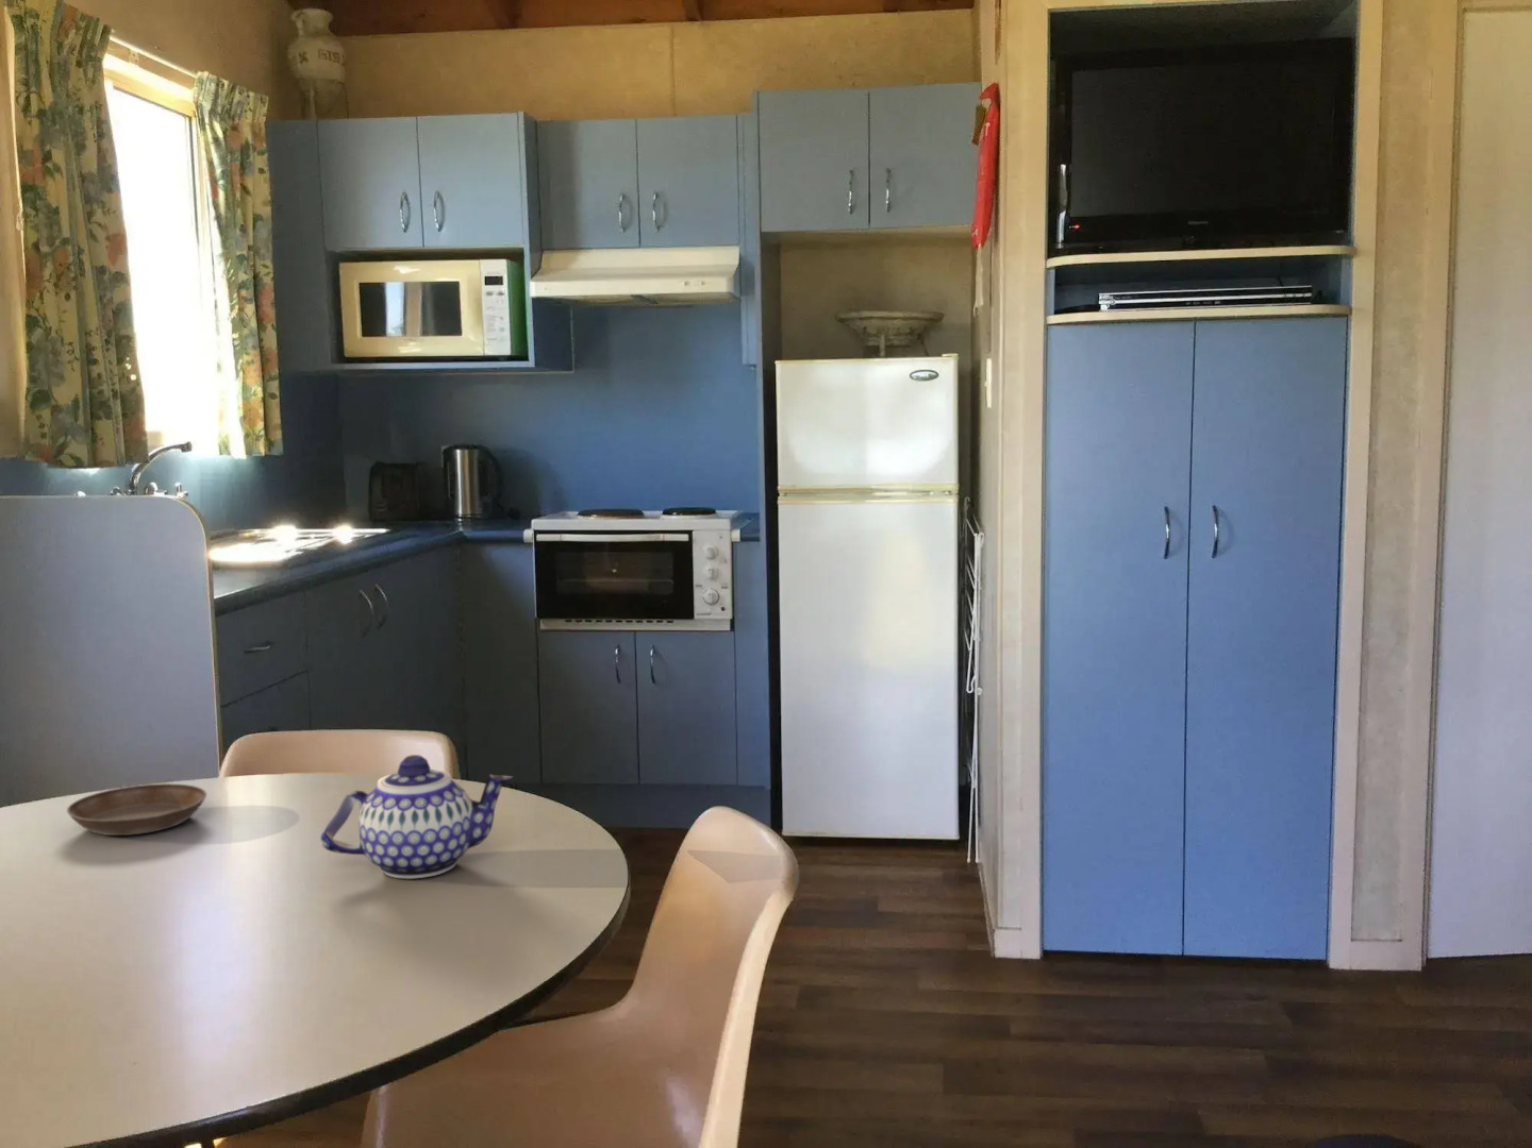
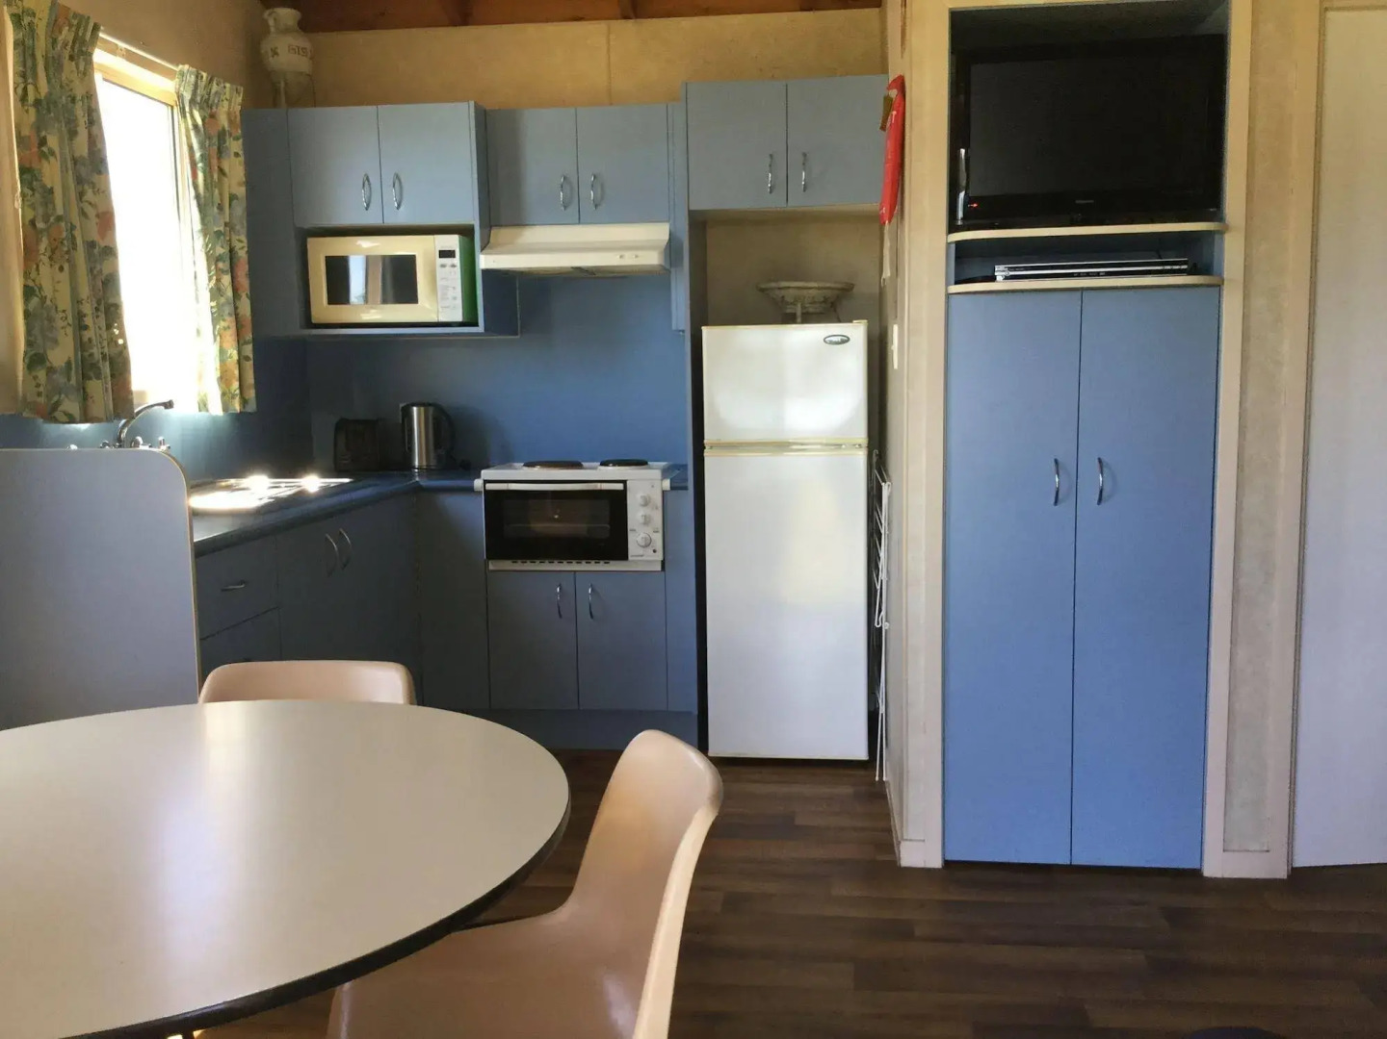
- saucer (139, 812)
- teapot (419, 812)
